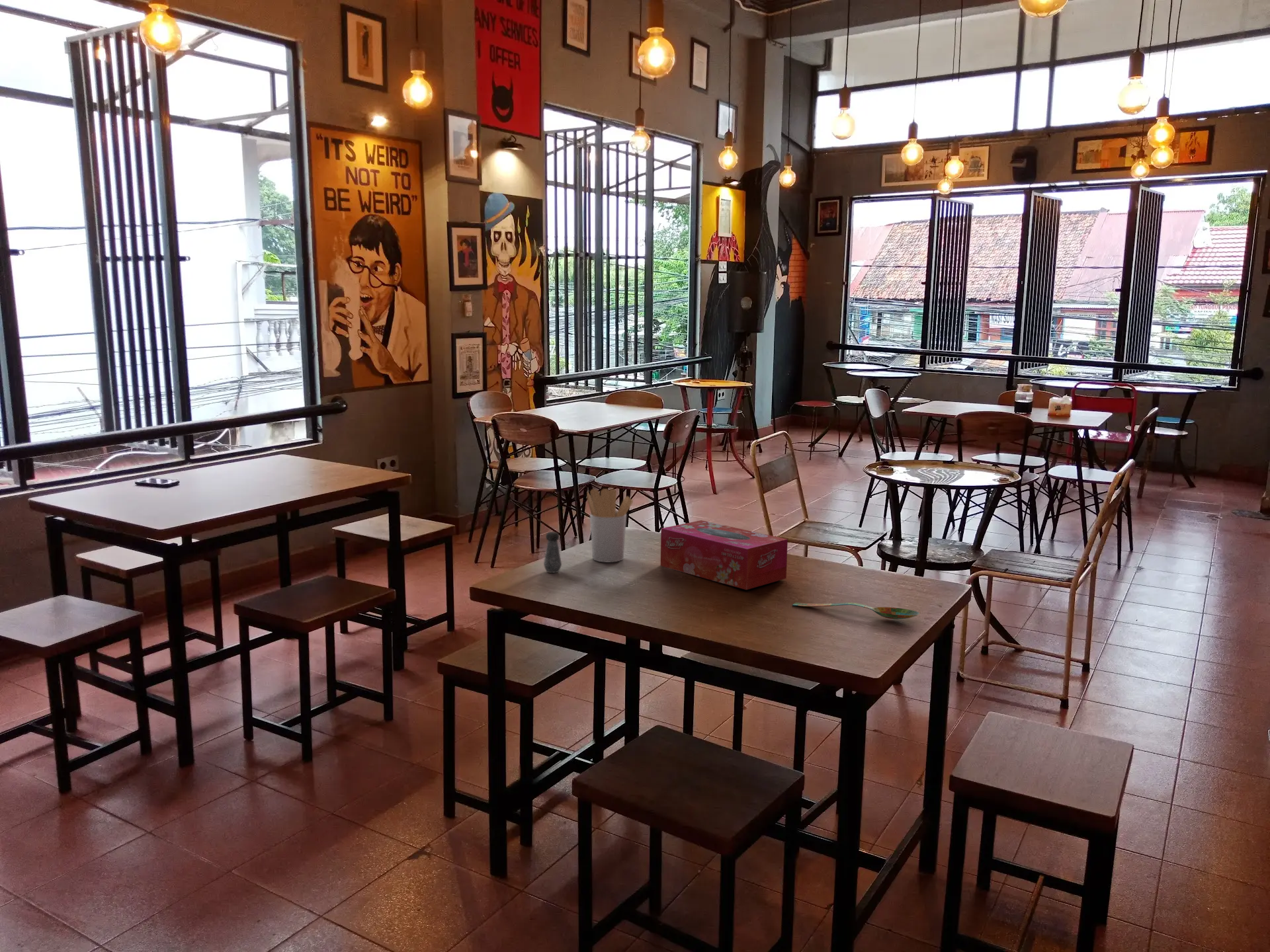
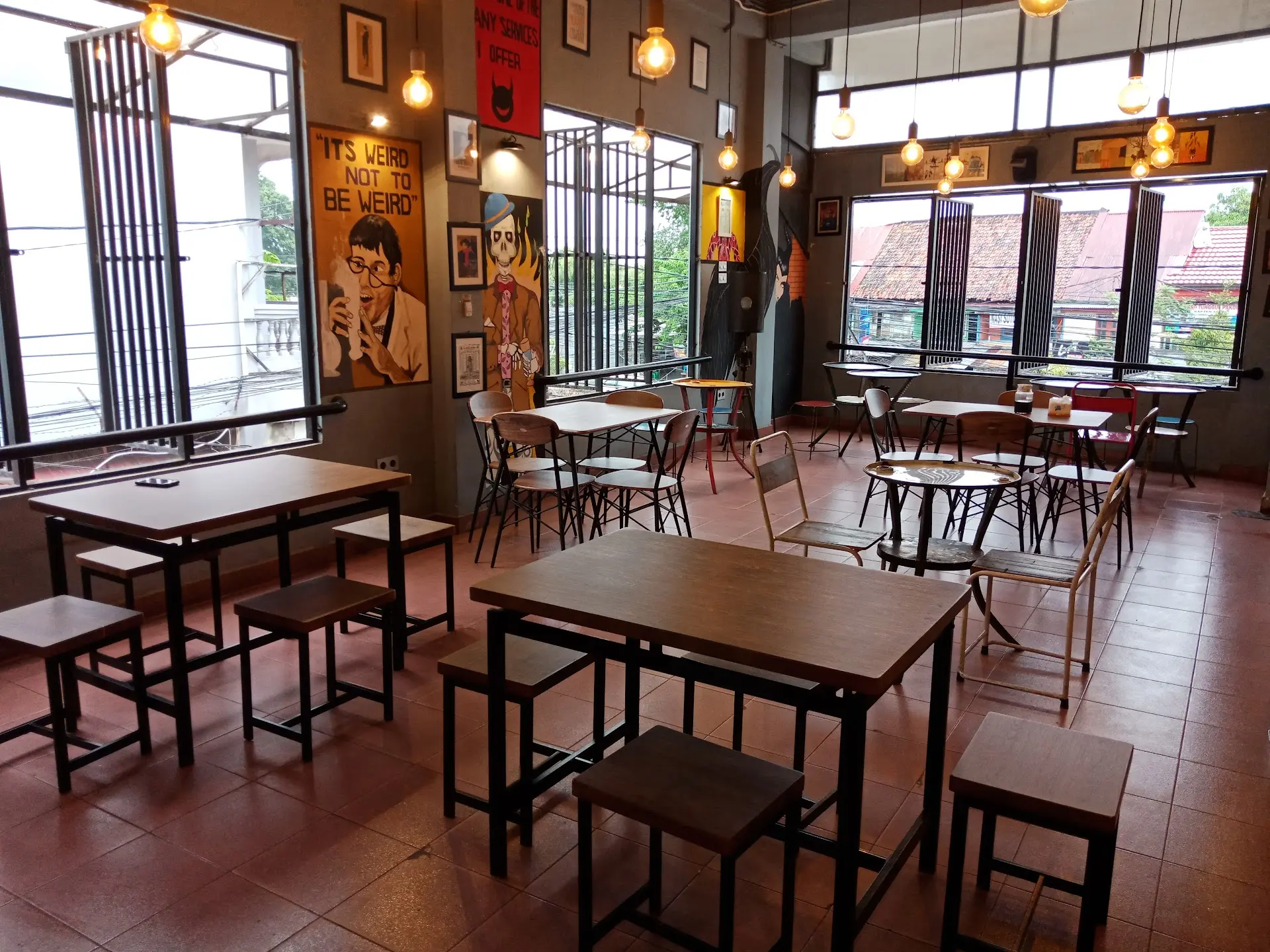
- salt shaker (552, 551)
- utensil holder (606, 523)
- spoon (854, 605)
- tissue box (722, 553)
